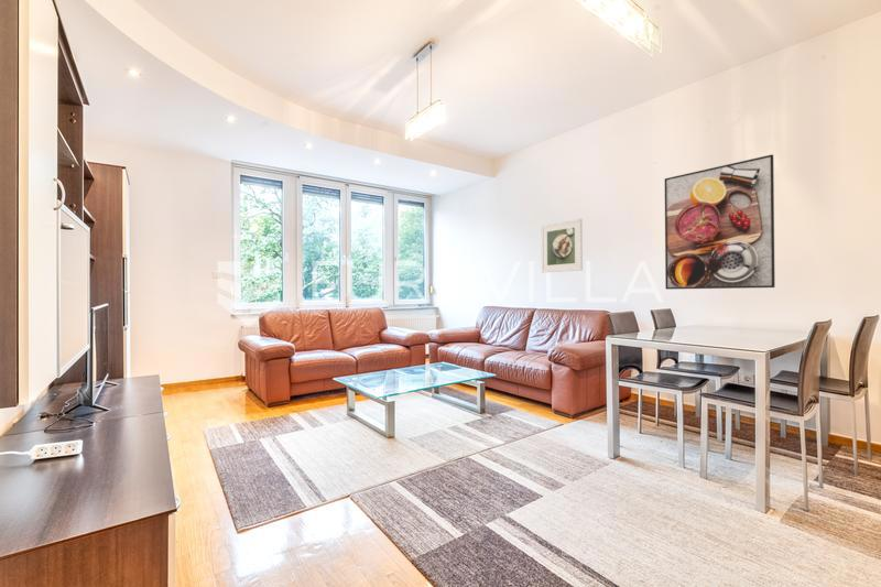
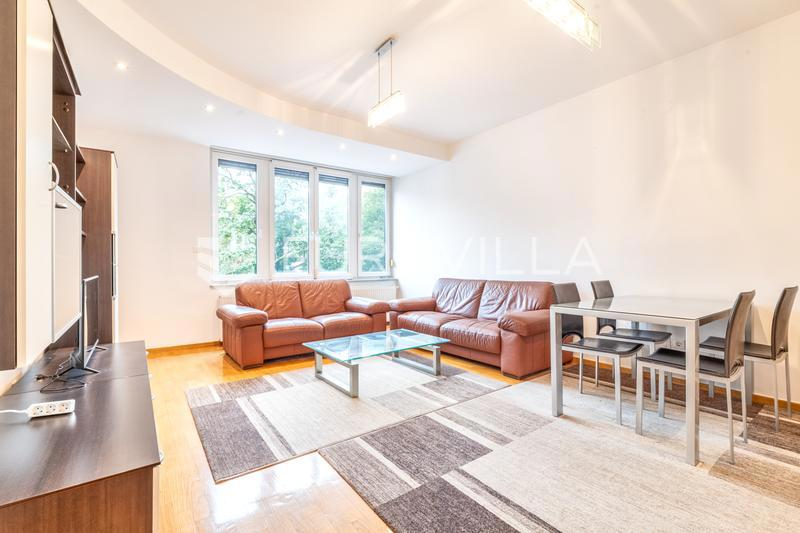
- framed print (561, 247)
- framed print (714, 228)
